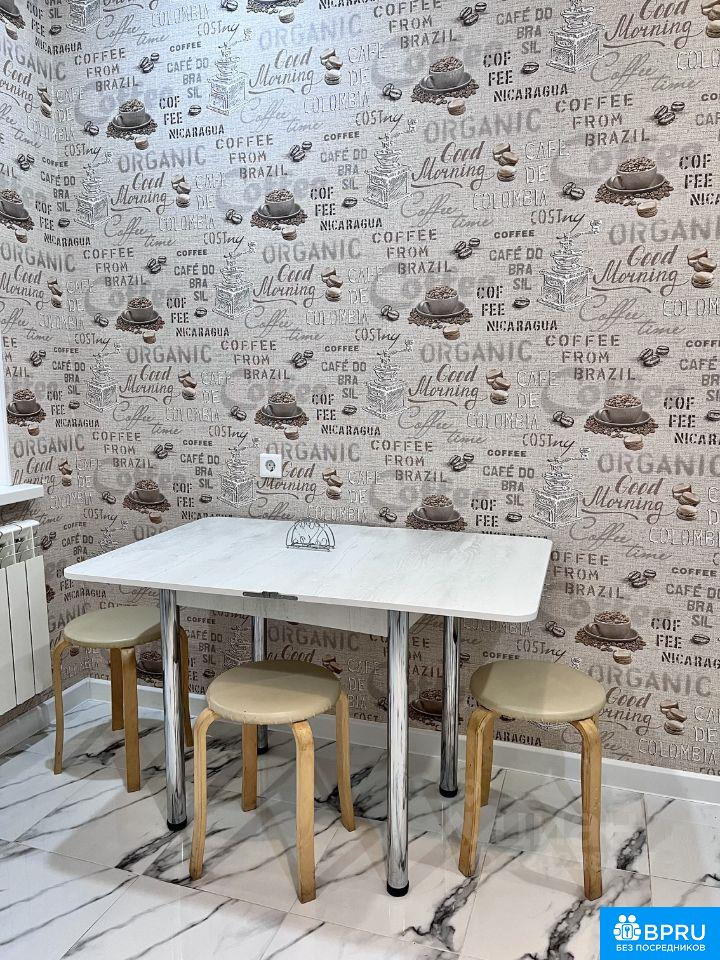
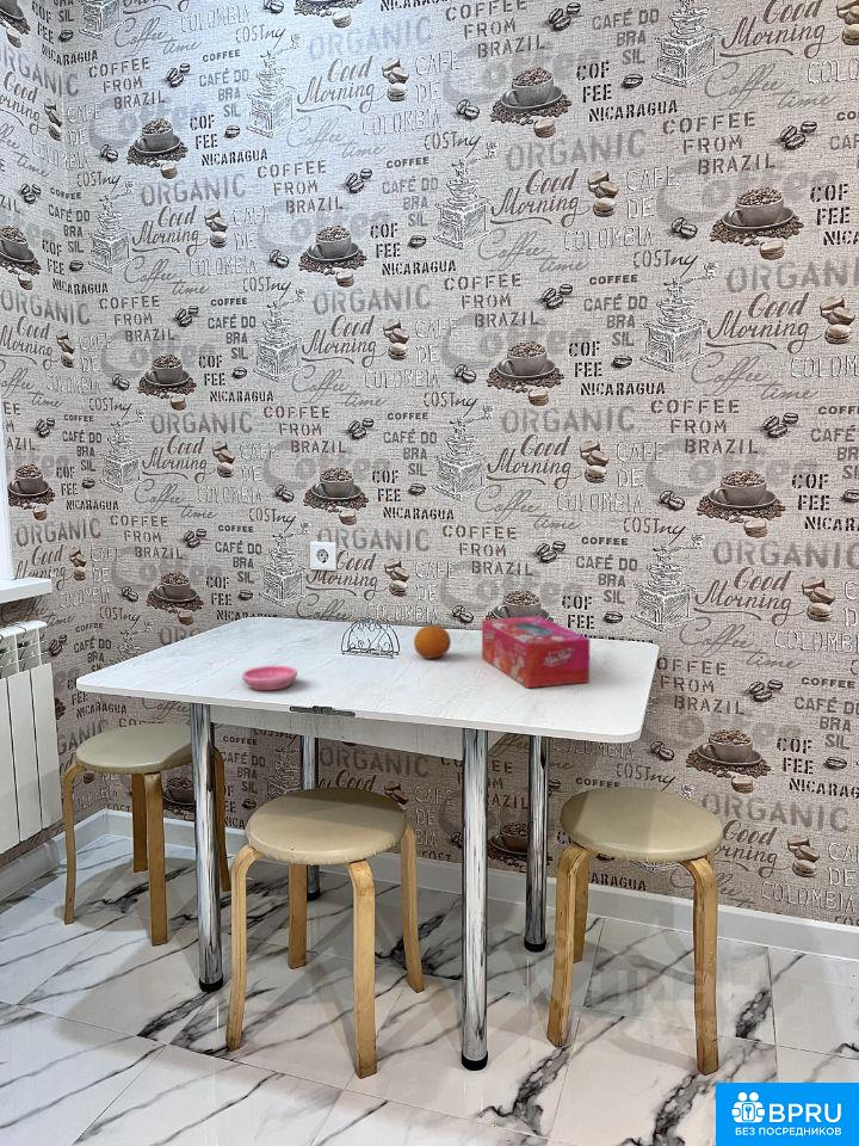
+ saucer (270, 678)
+ tissue box (532, 648)
+ fruit (432, 641)
